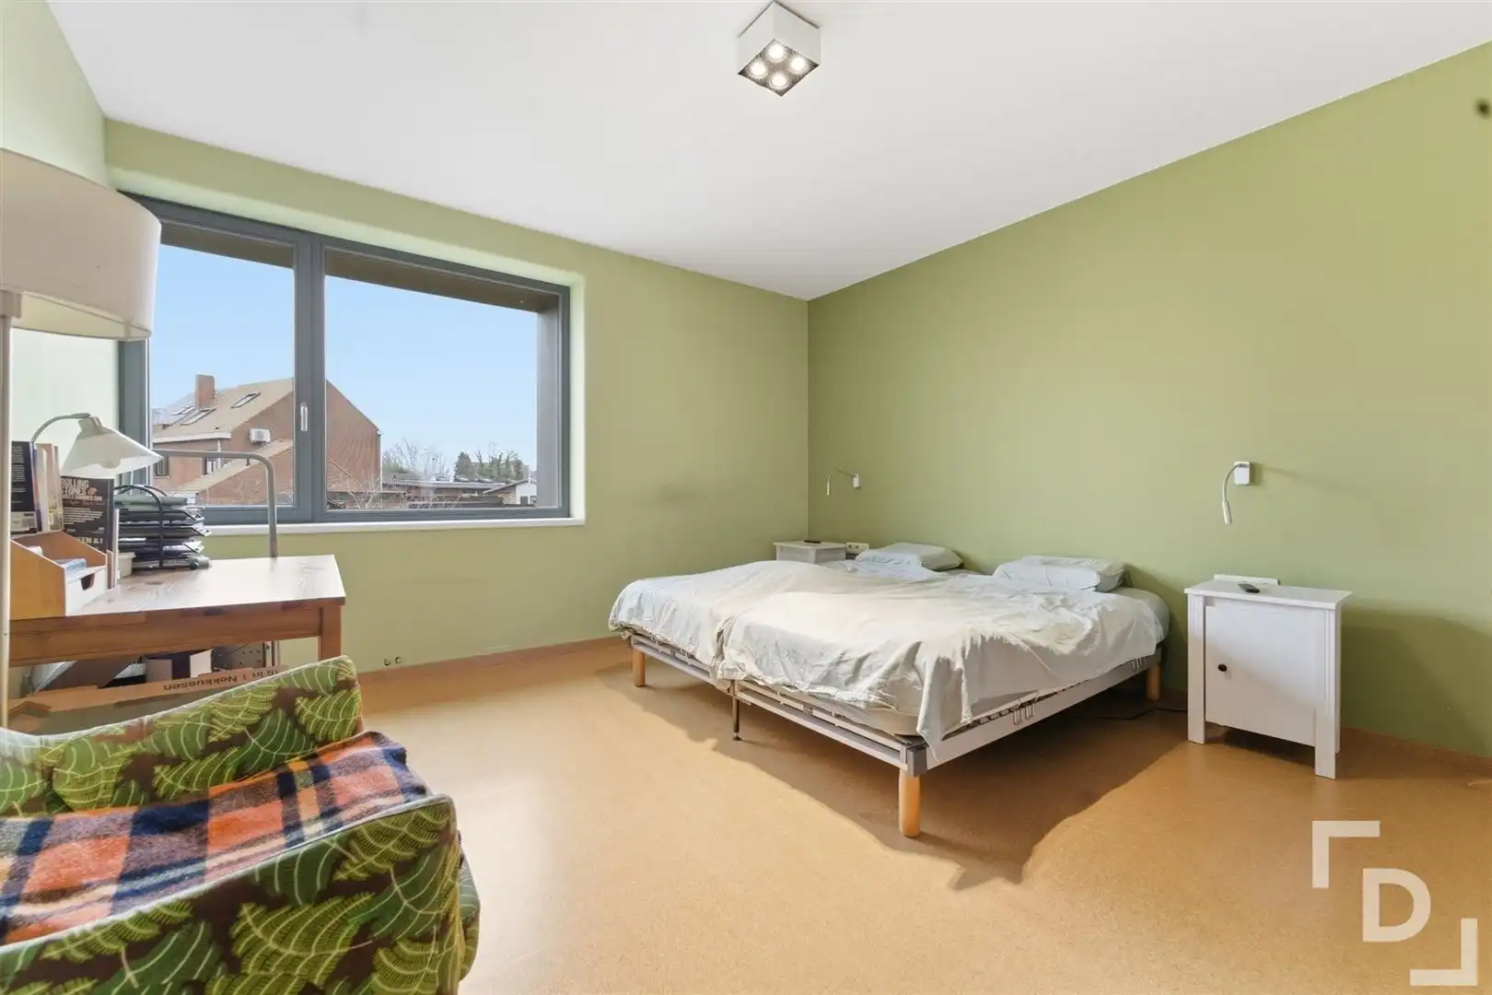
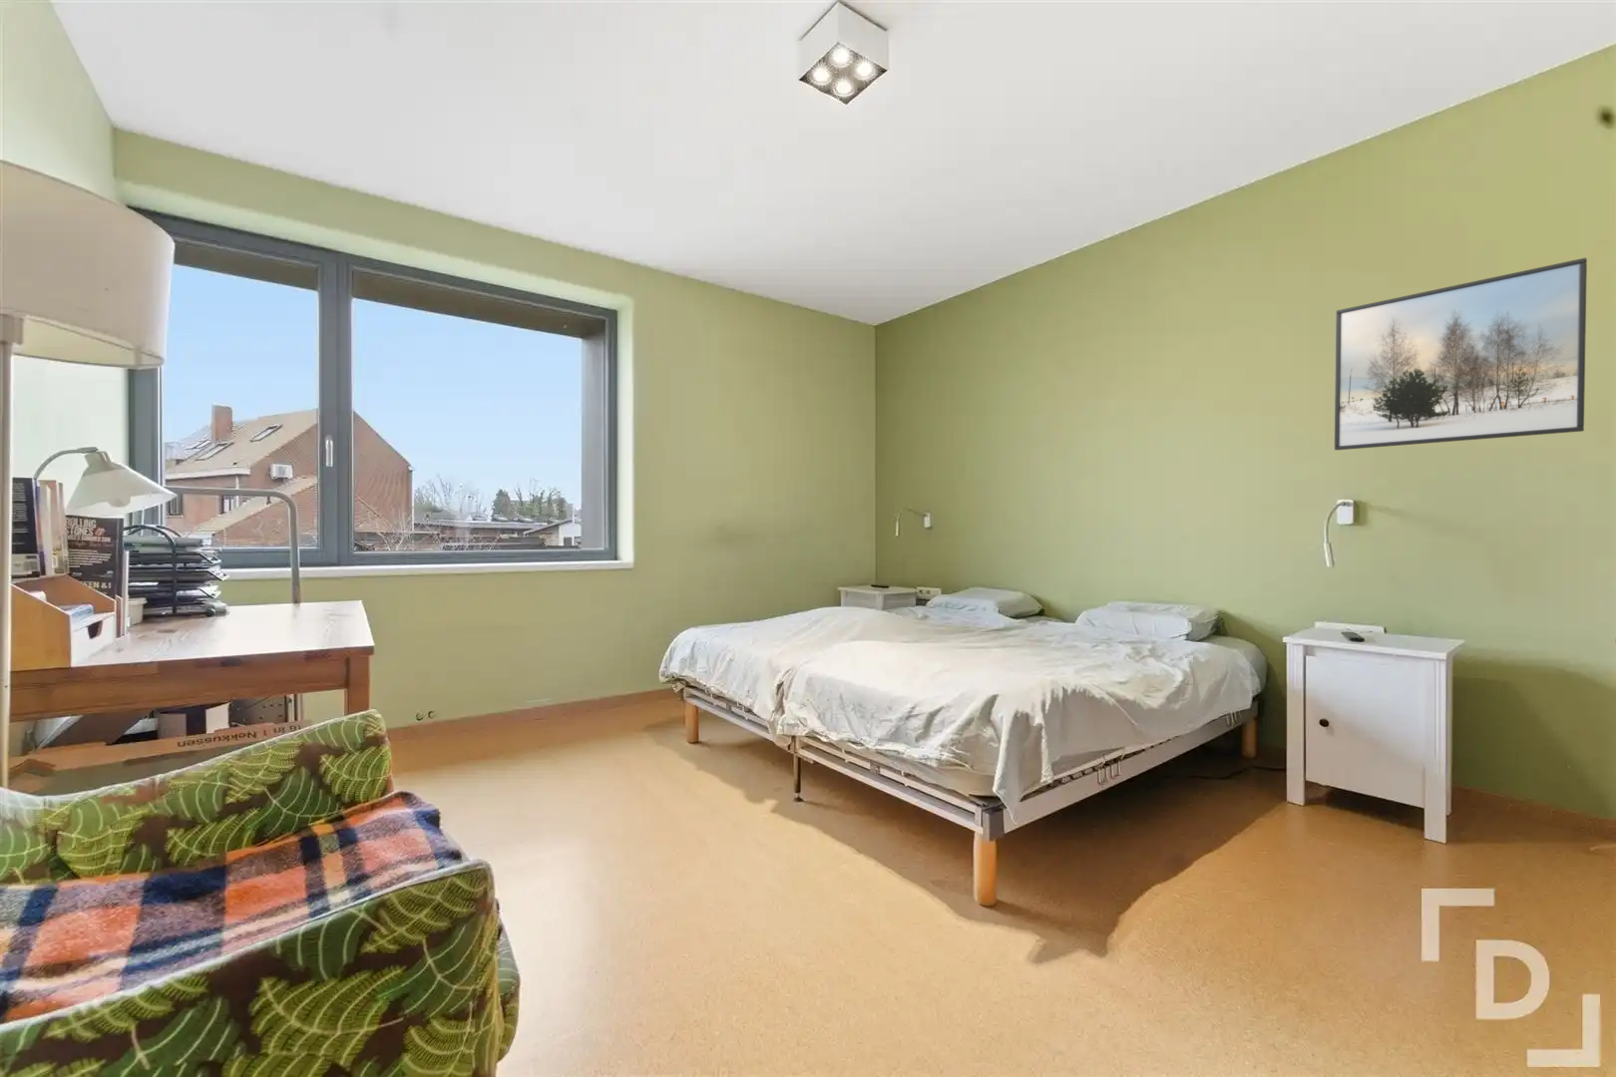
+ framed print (1446, 364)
